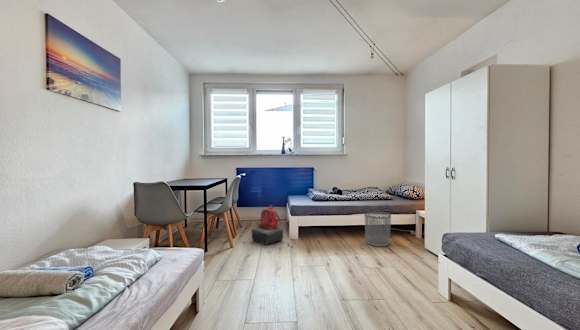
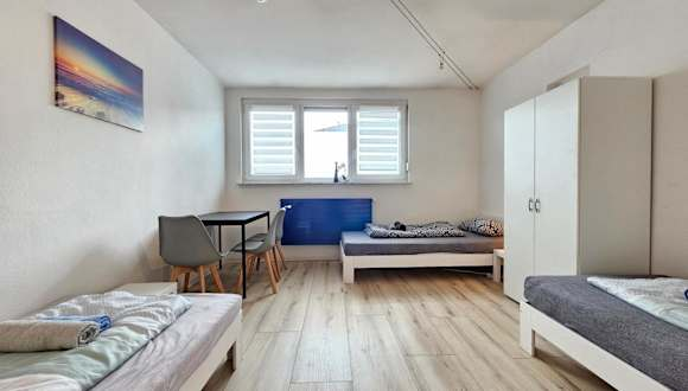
- waste bin (377, 228)
- backpack (267, 223)
